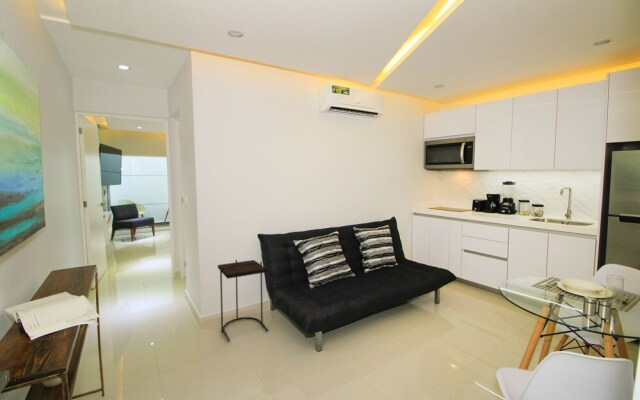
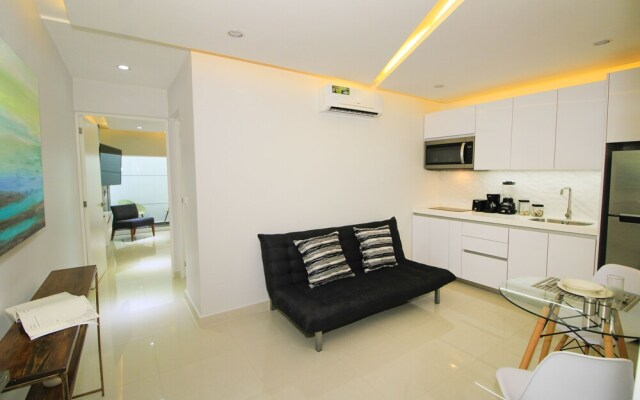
- side table (237, 295)
